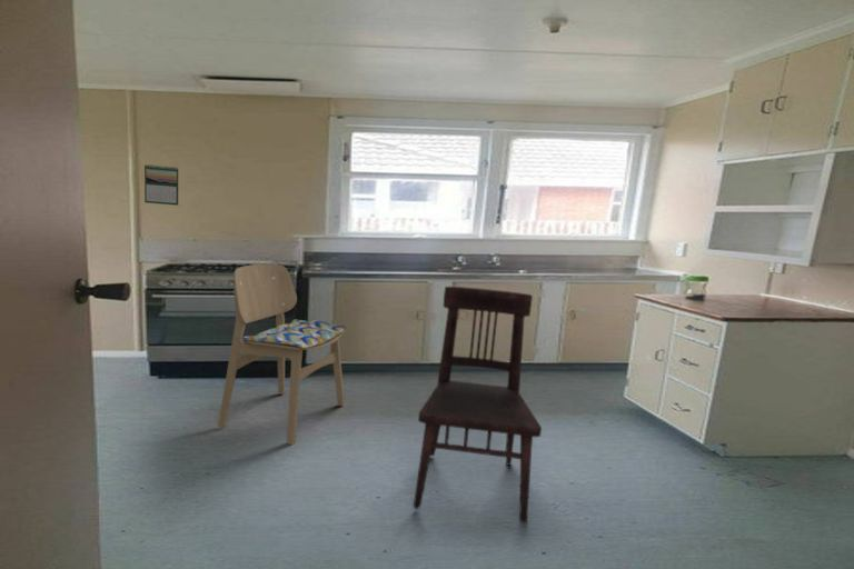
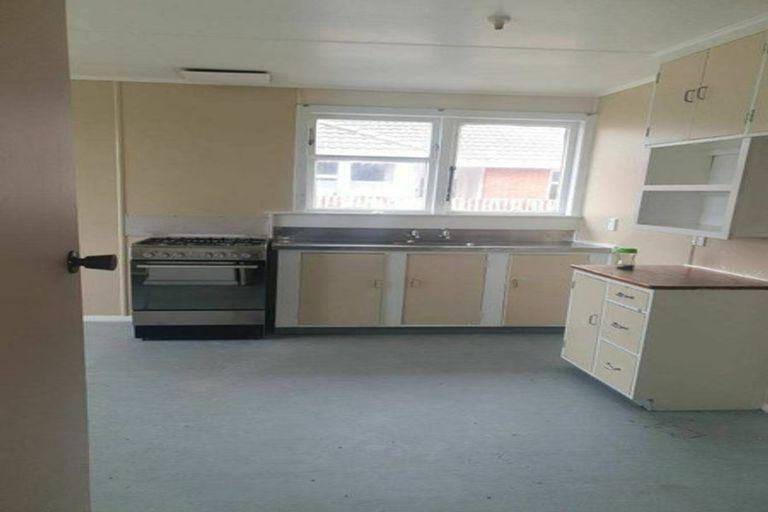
- dining chair (288, 345)
- calendar (161, 184)
- dining chair (479, 393)
